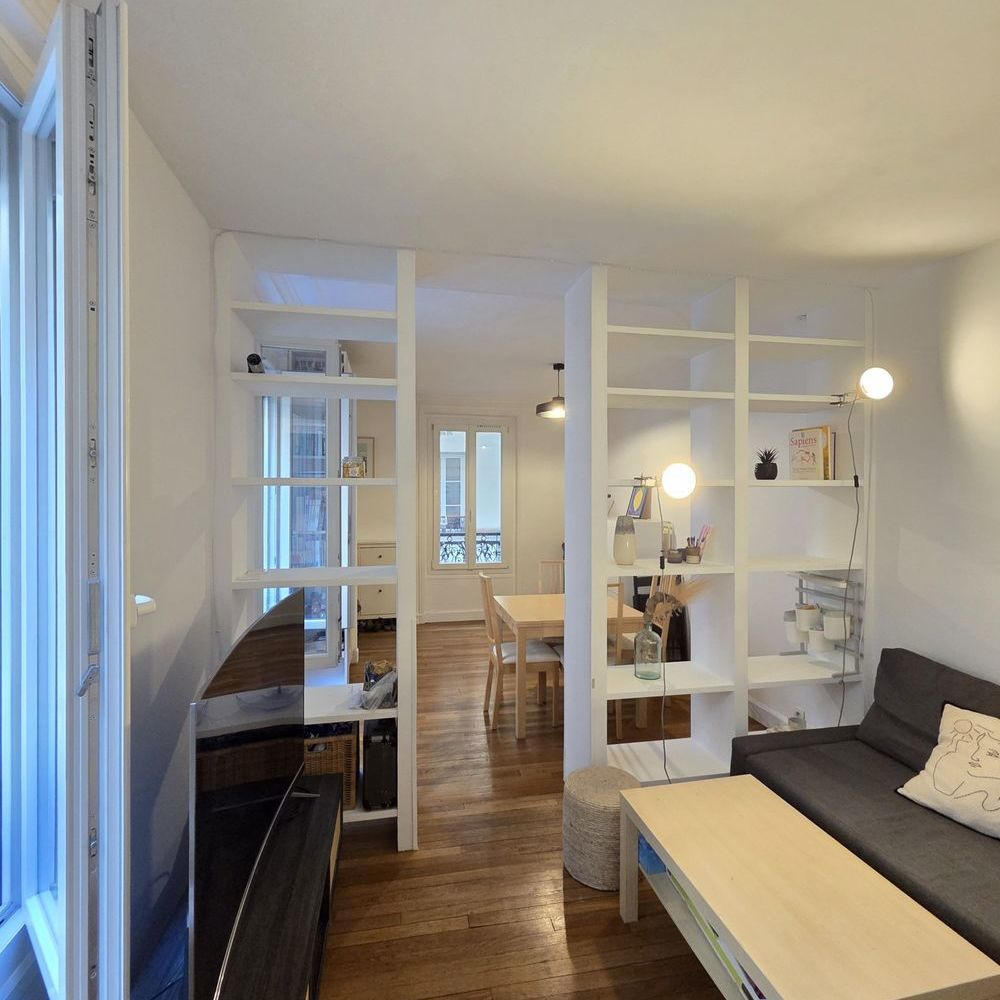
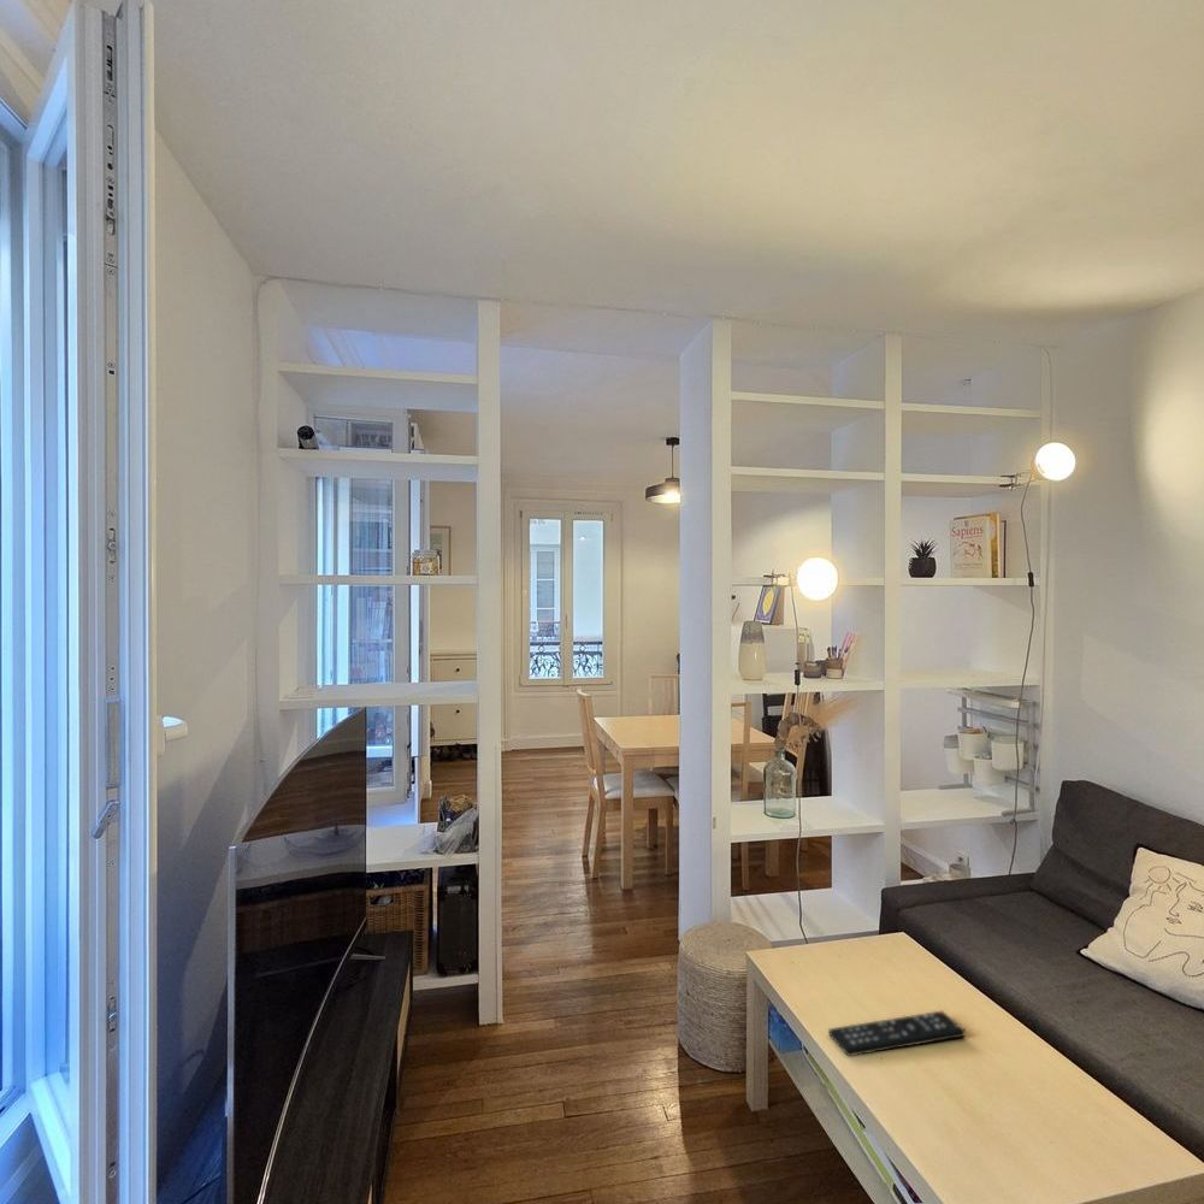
+ remote control (897, 1031)
